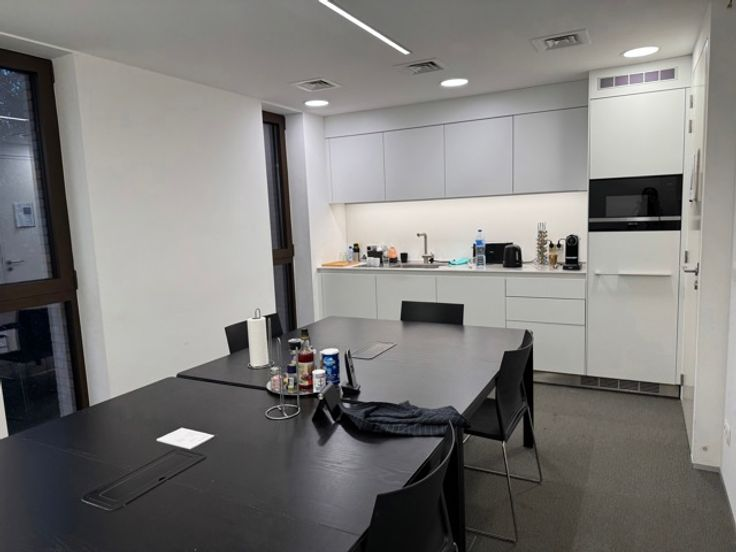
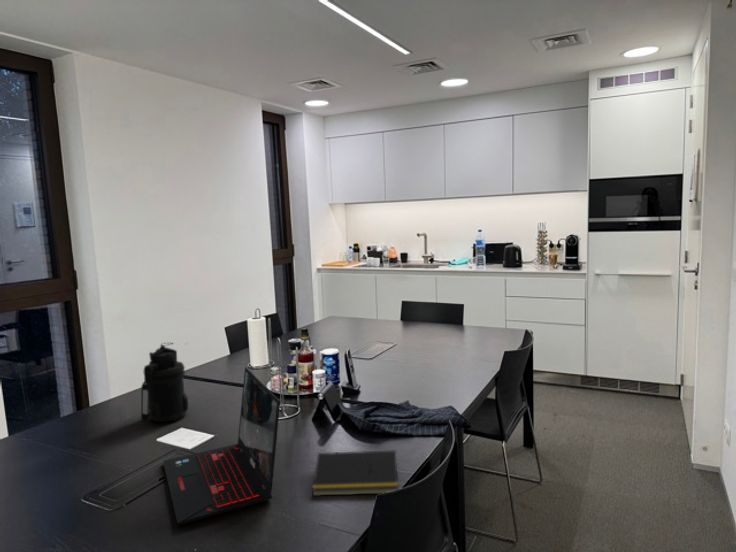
+ notepad (356, 471)
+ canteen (160, 383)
+ laptop (221, 447)
